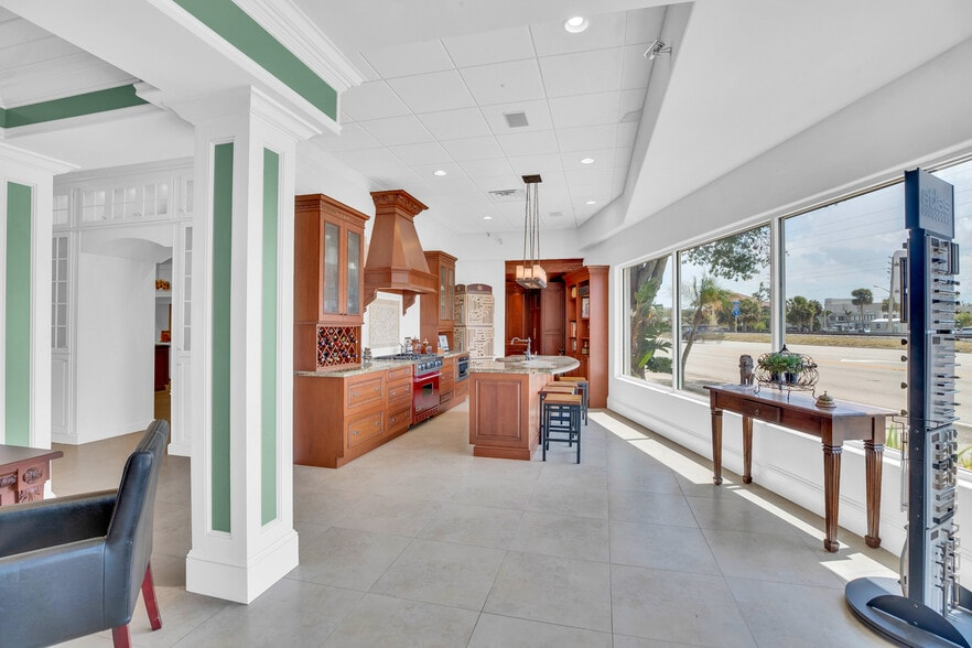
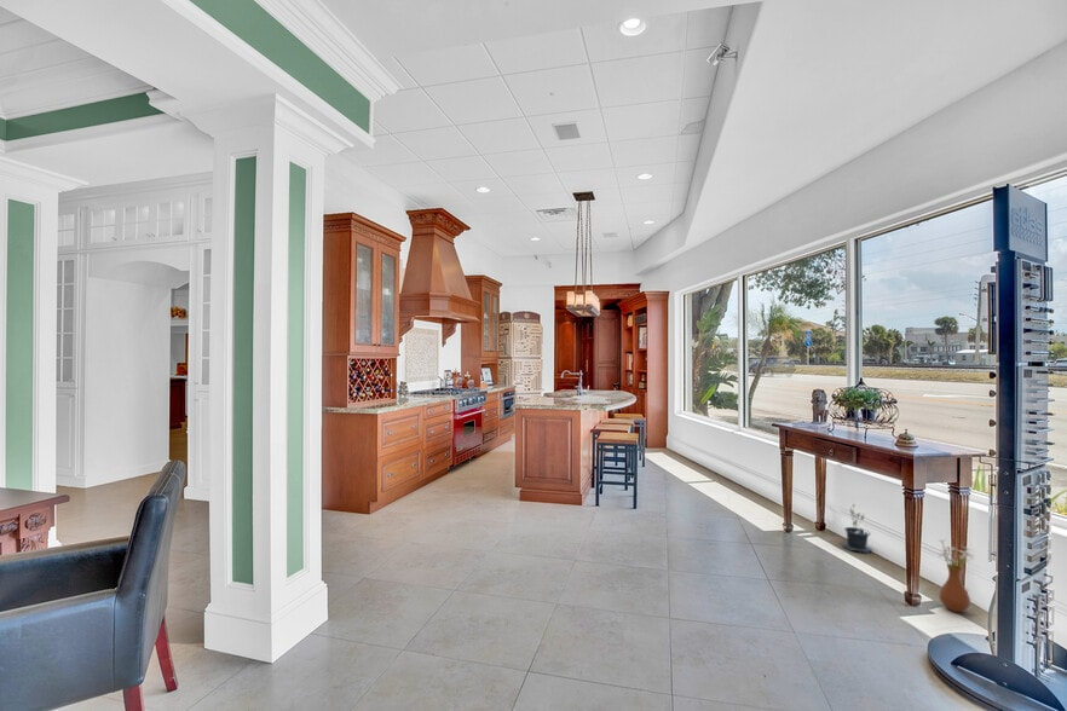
+ potted plant (858, 525)
+ vase (954, 576)
